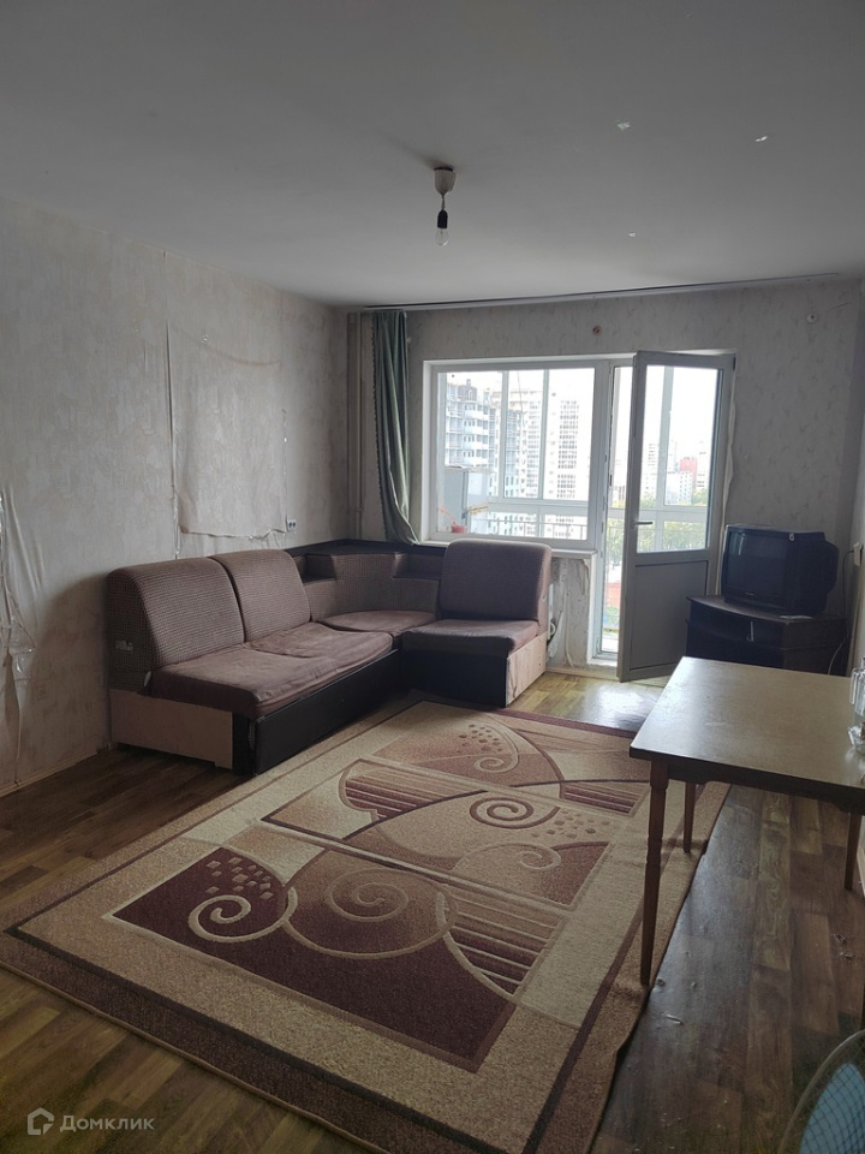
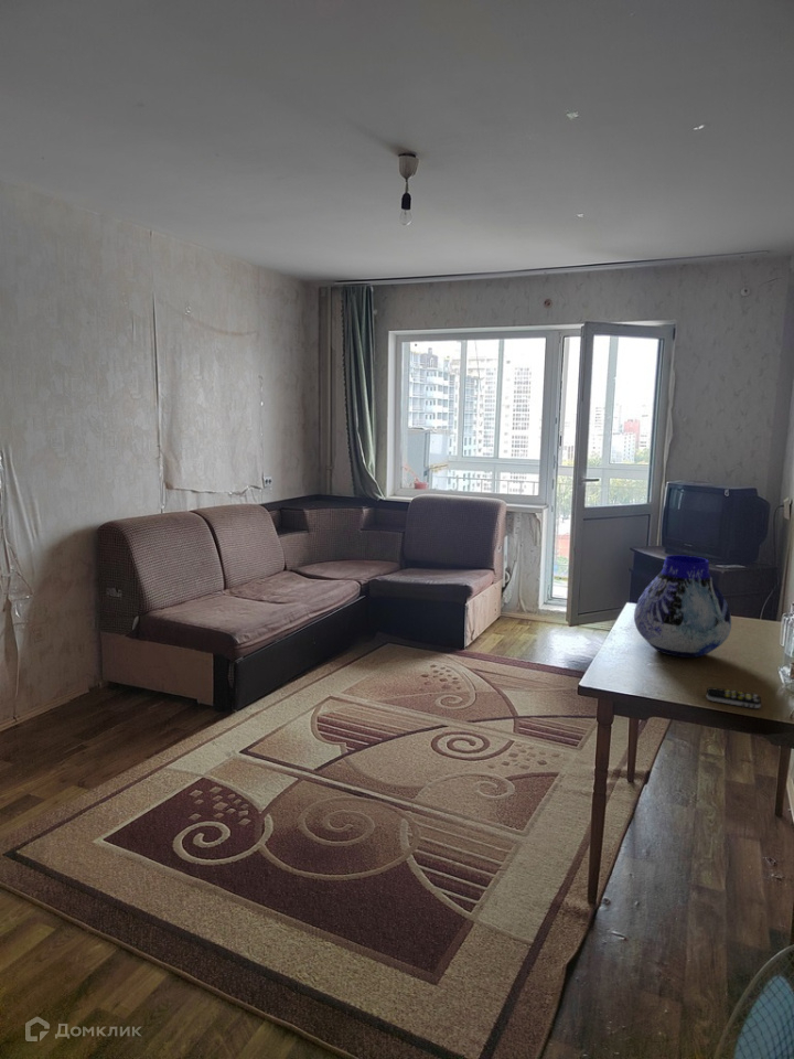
+ remote control (732, 697)
+ vase (683, 606)
